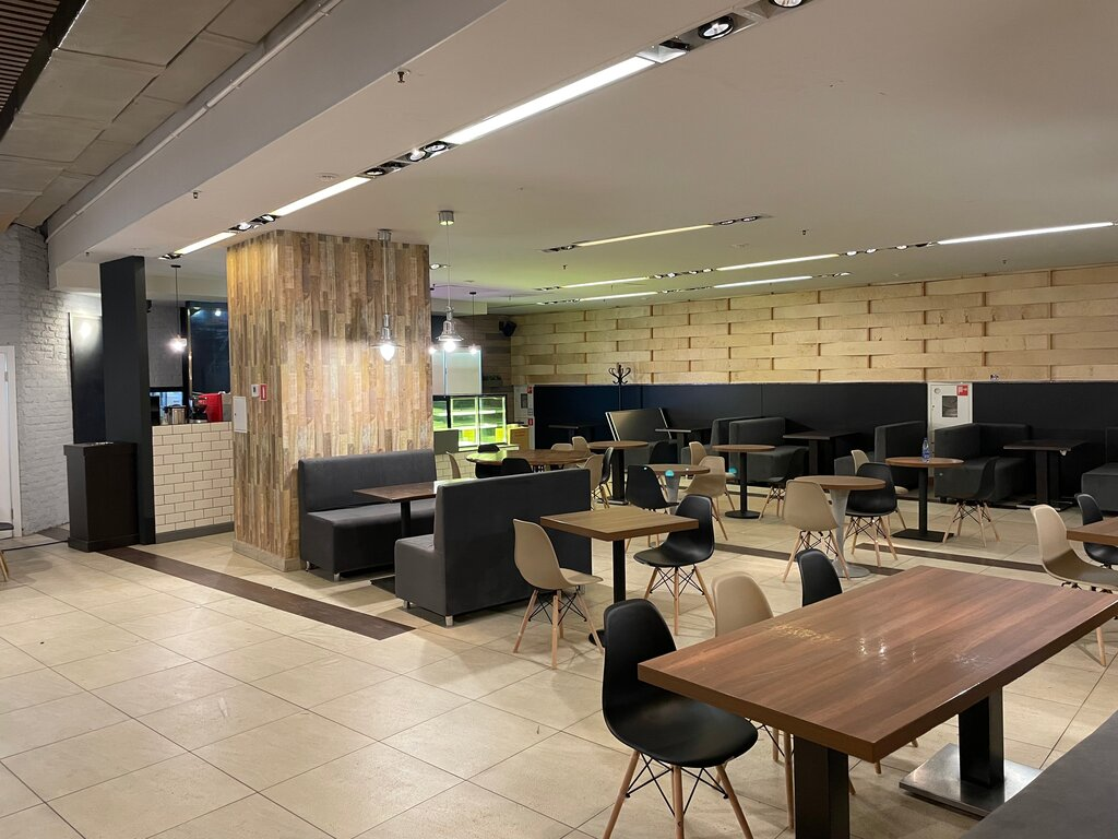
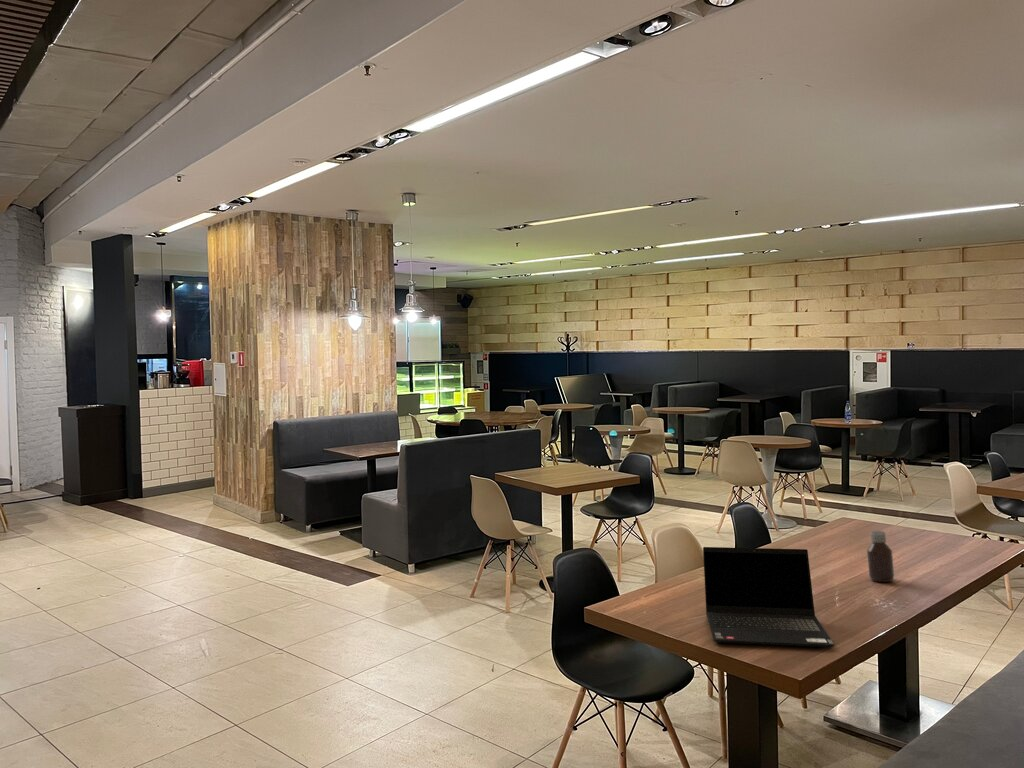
+ bottle (880, 555)
+ laptop computer (763, 594)
